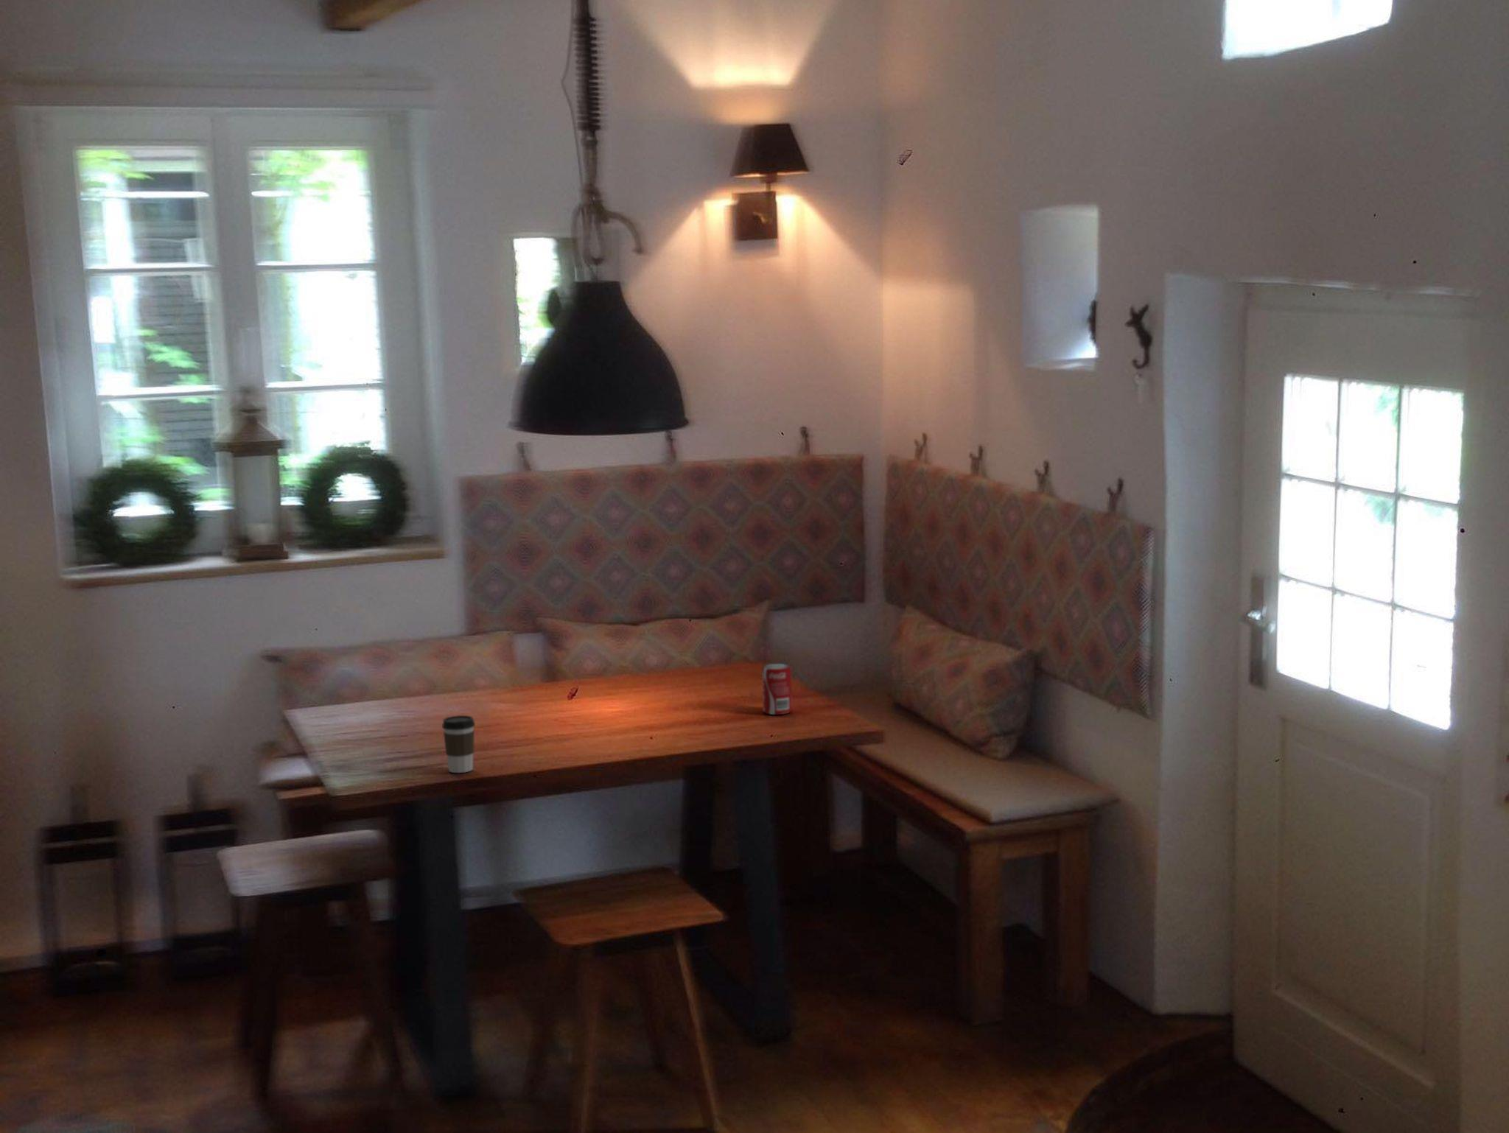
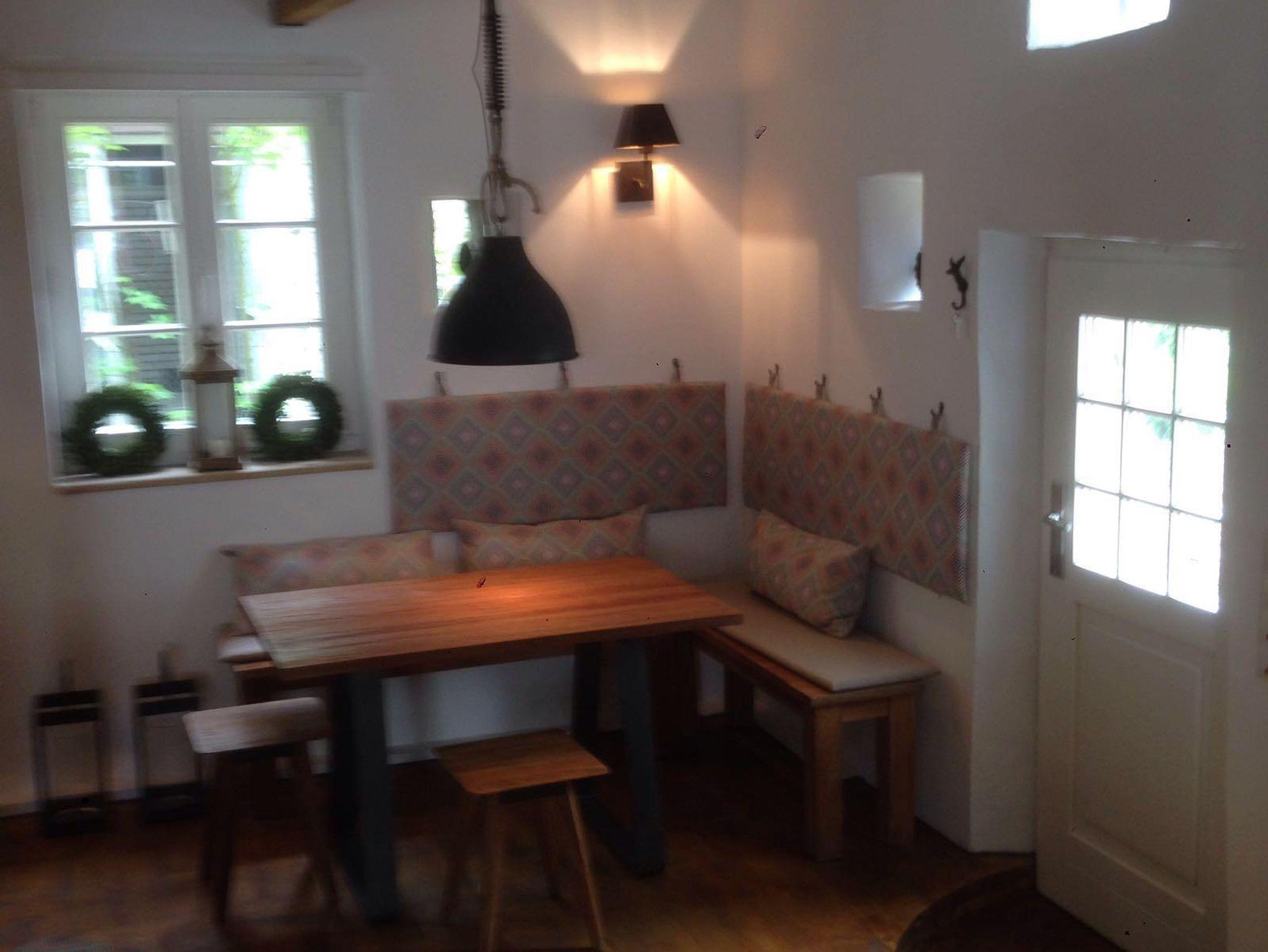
- beverage can (777, 689)
- coffee cup (459, 744)
